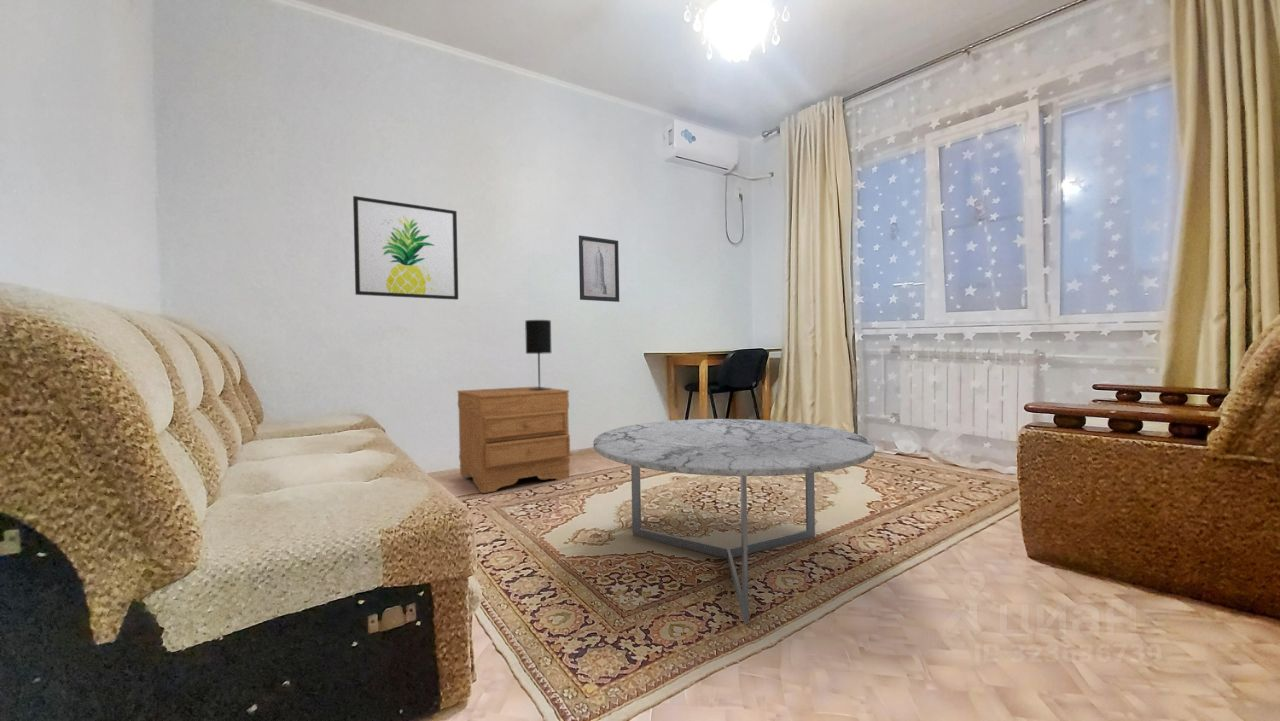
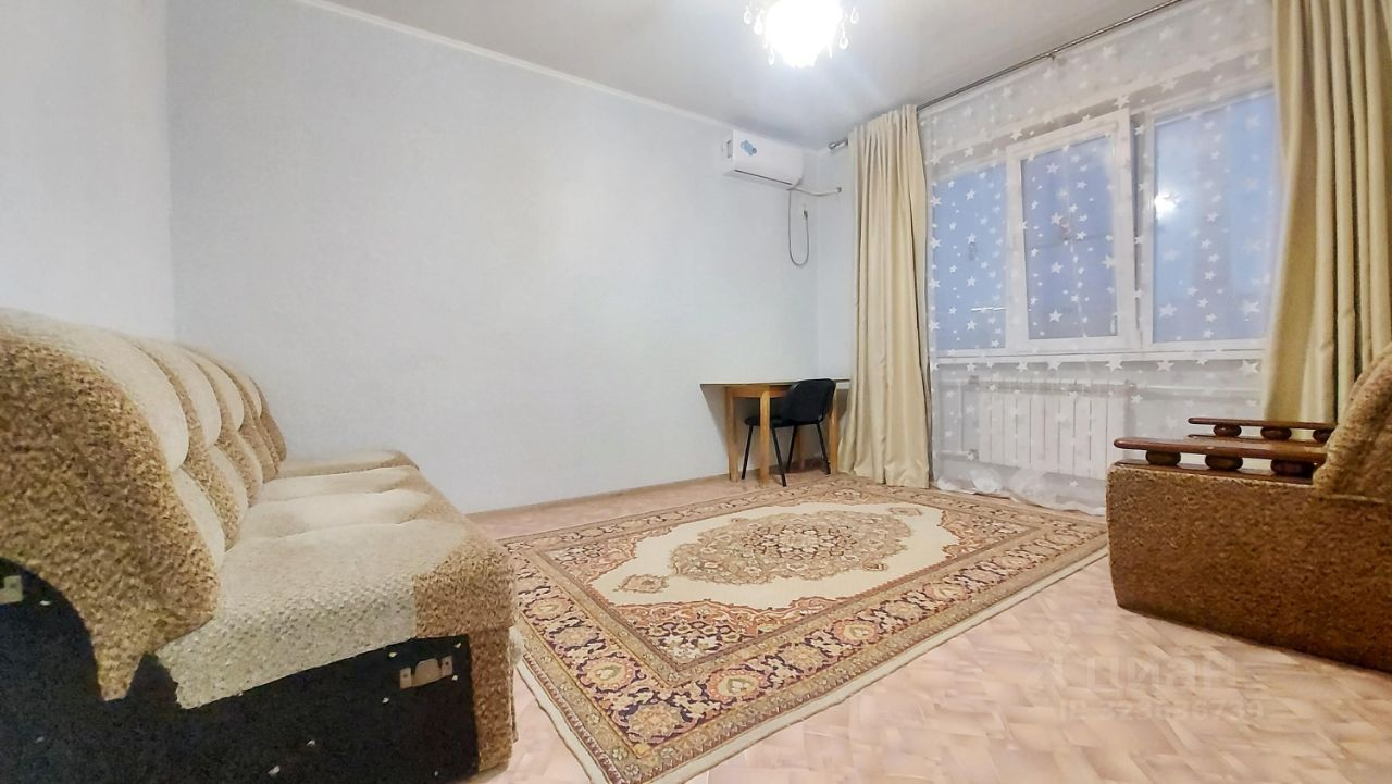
- coffee table (741, 497)
- table lamp (538, 355)
- wall art (599, 269)
- nightstand (514, 434)
- wall art (408, 250)
